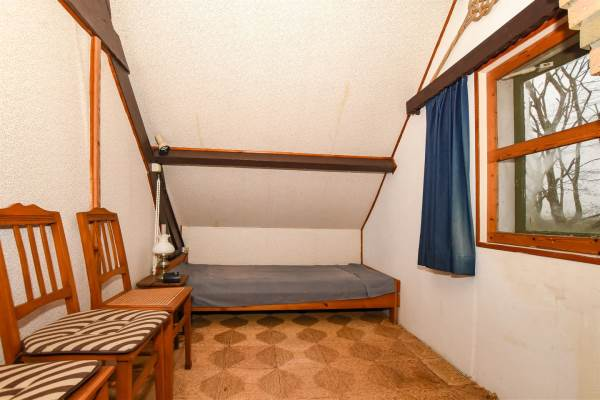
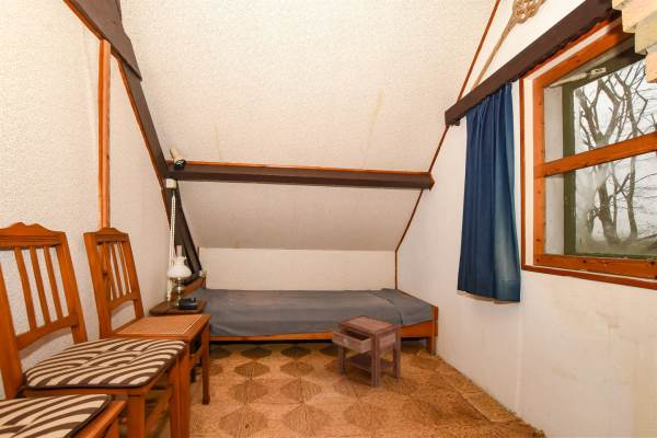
+ nightstand (366, 349)
